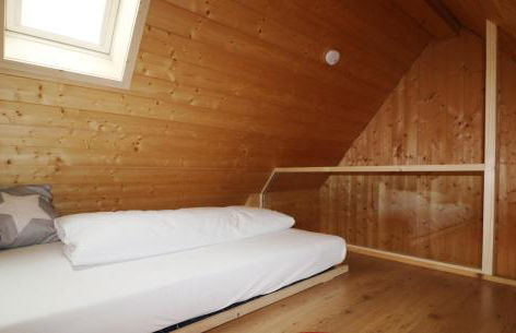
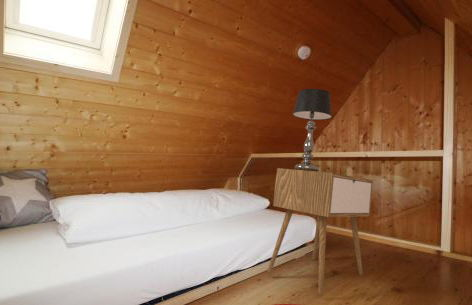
+ table lamp (310, 131)
+ nightstand (321, 224)
